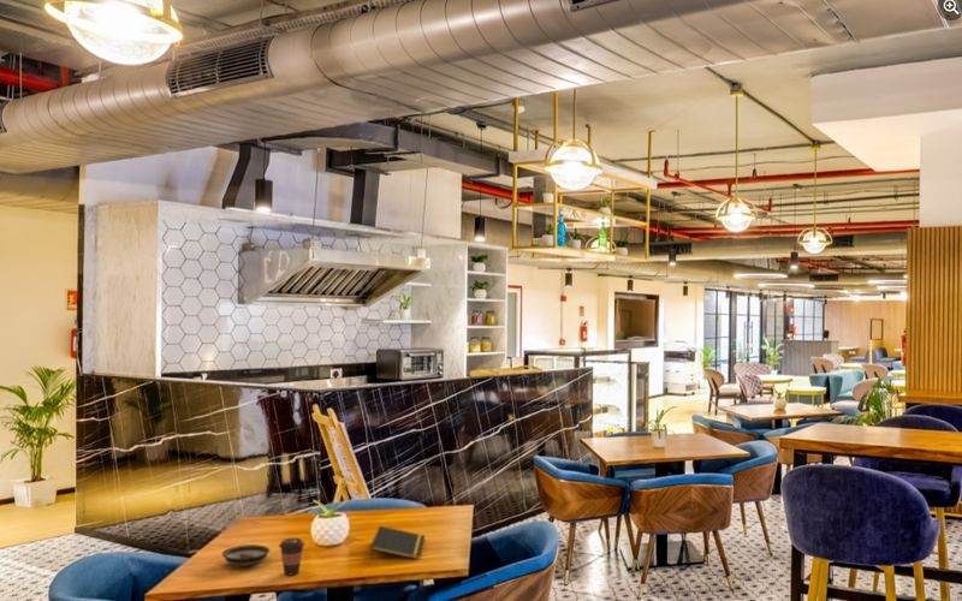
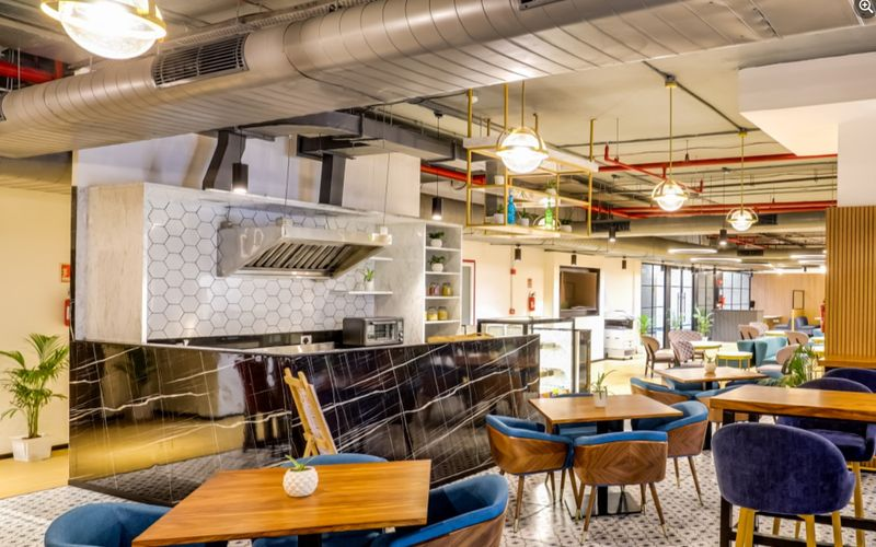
- saucer (245, 557)
- coffee cup (291, 557)
- notepad (398, 541)
